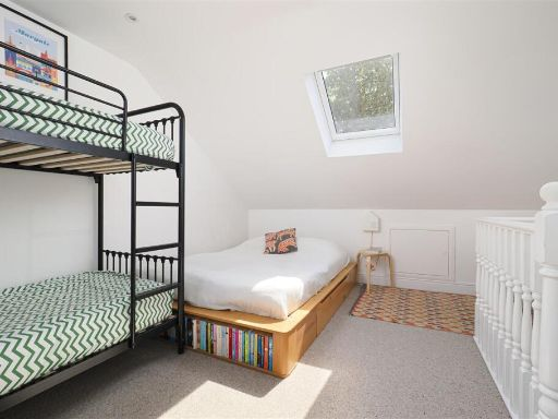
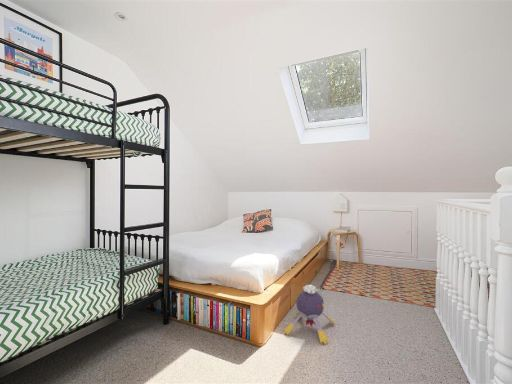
+ plush toy (310, 306)
